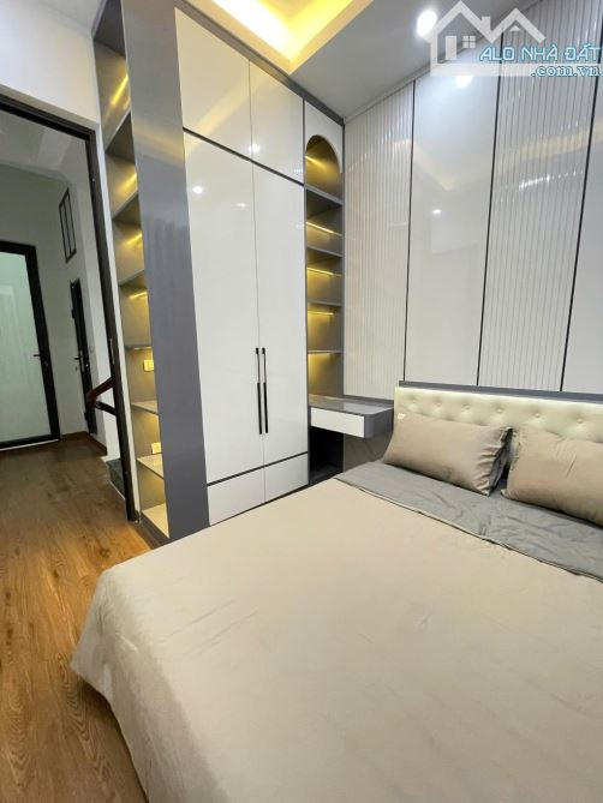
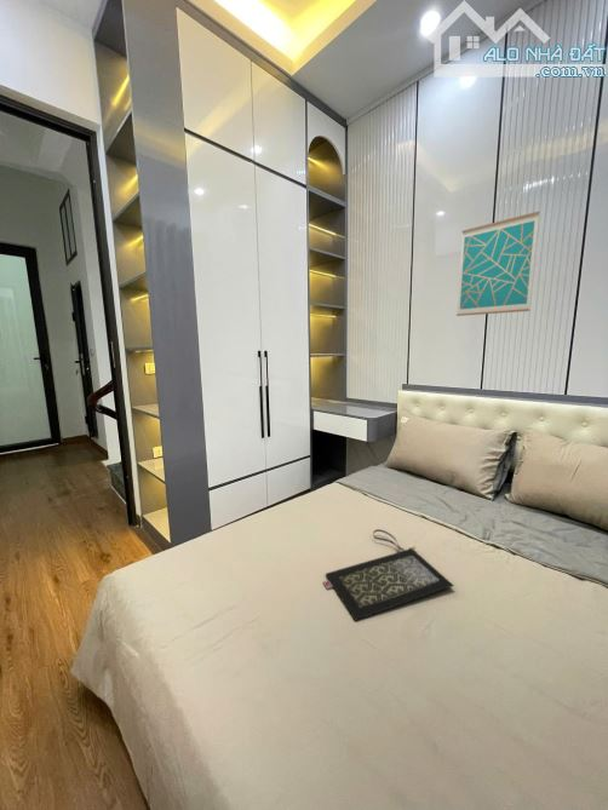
+ wall art (493, 269)
+ clutch bag (390, 575)
